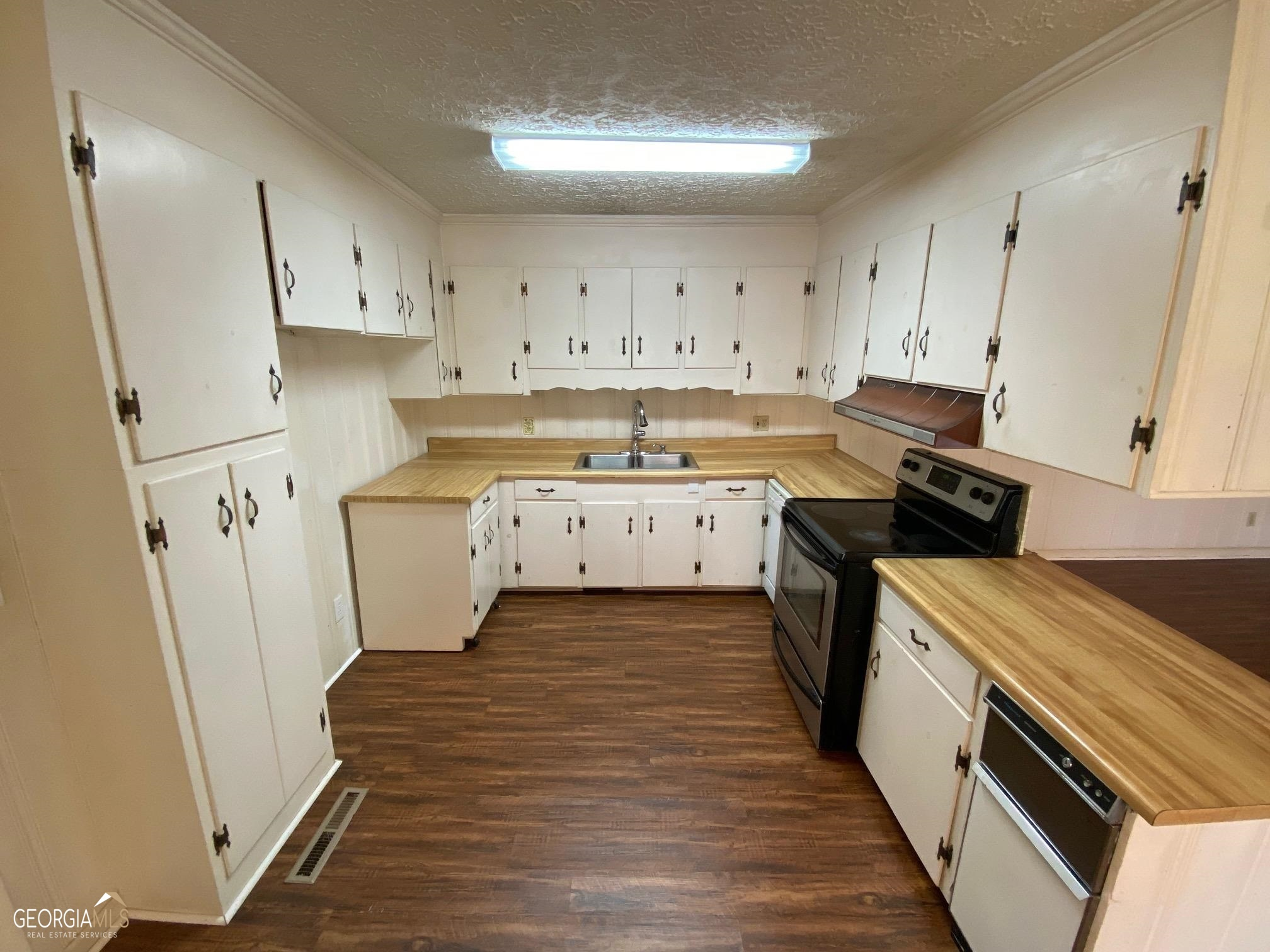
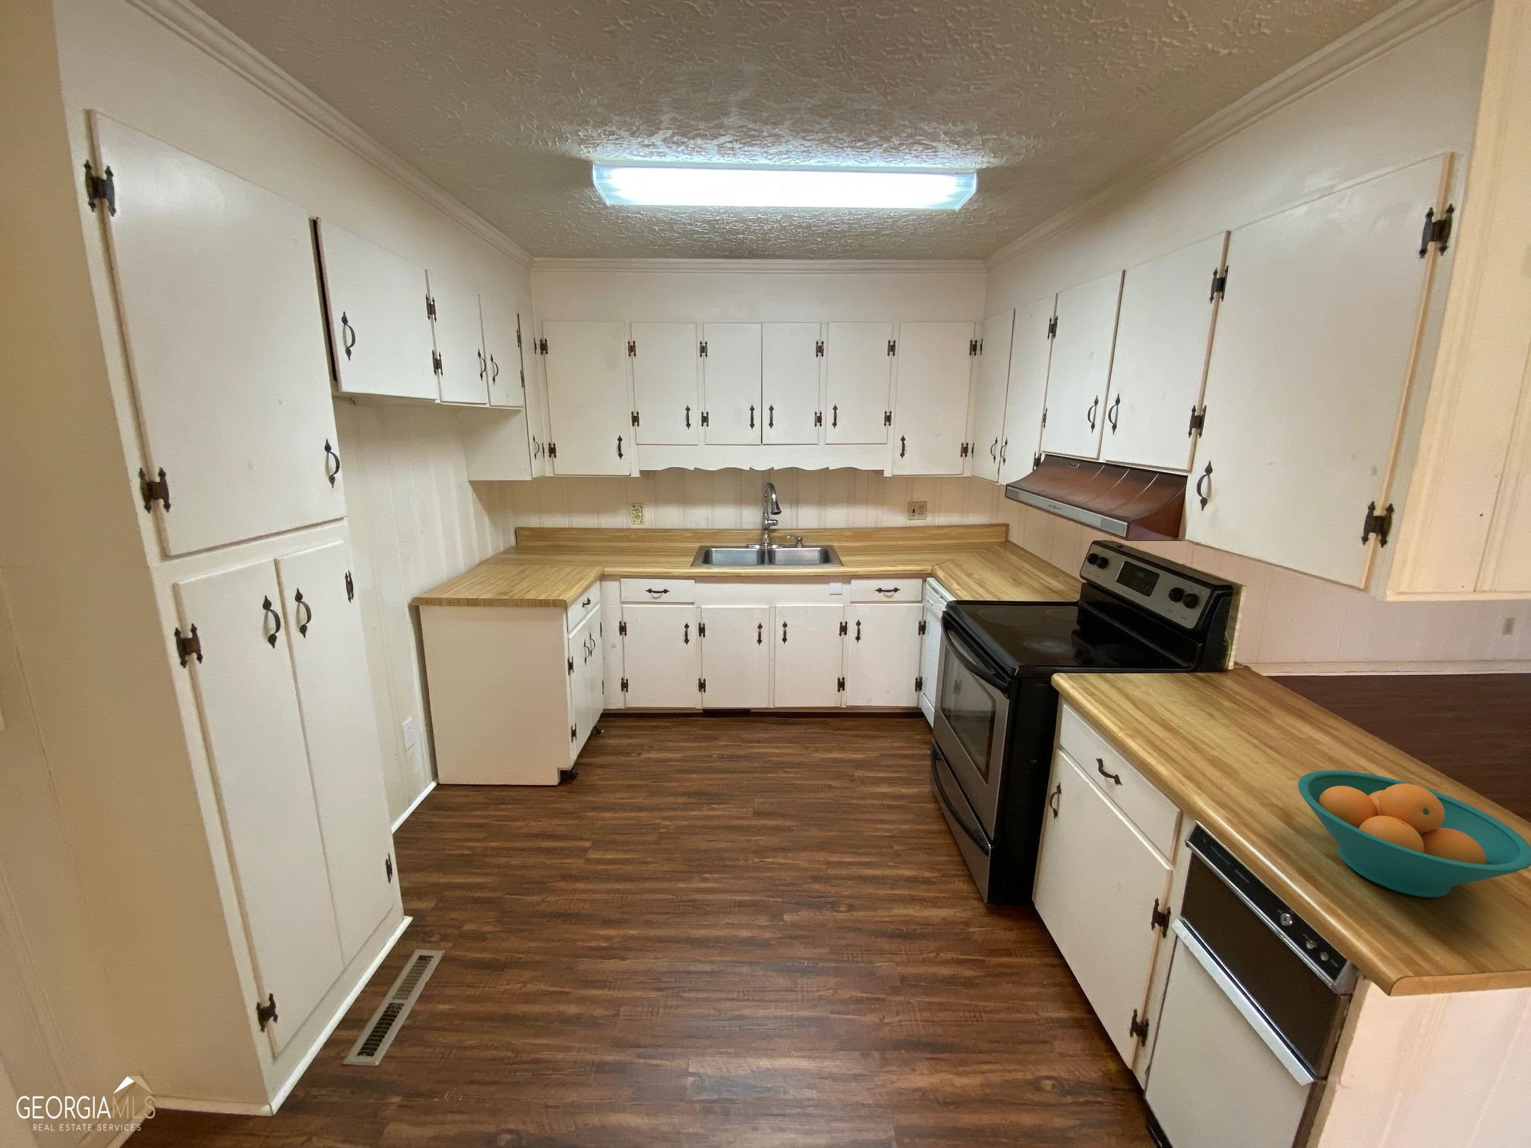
+ fruit bowl (1402, 830)
